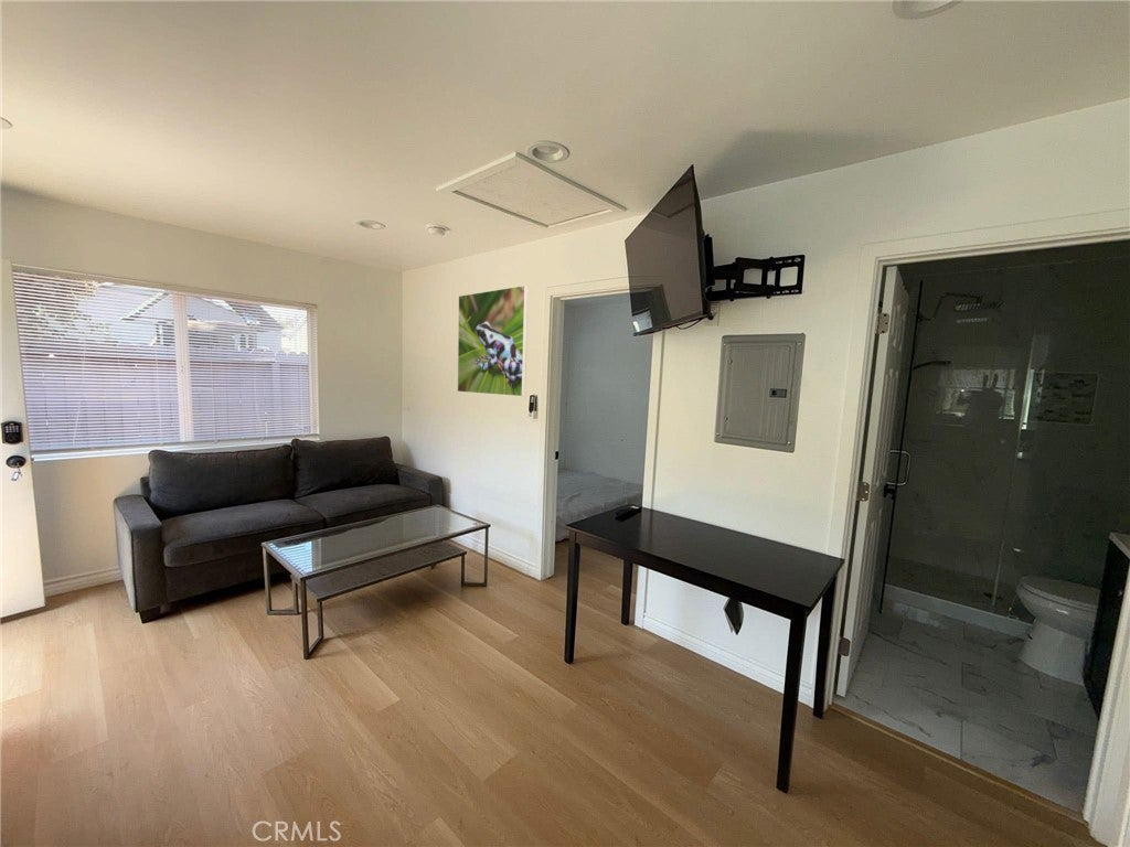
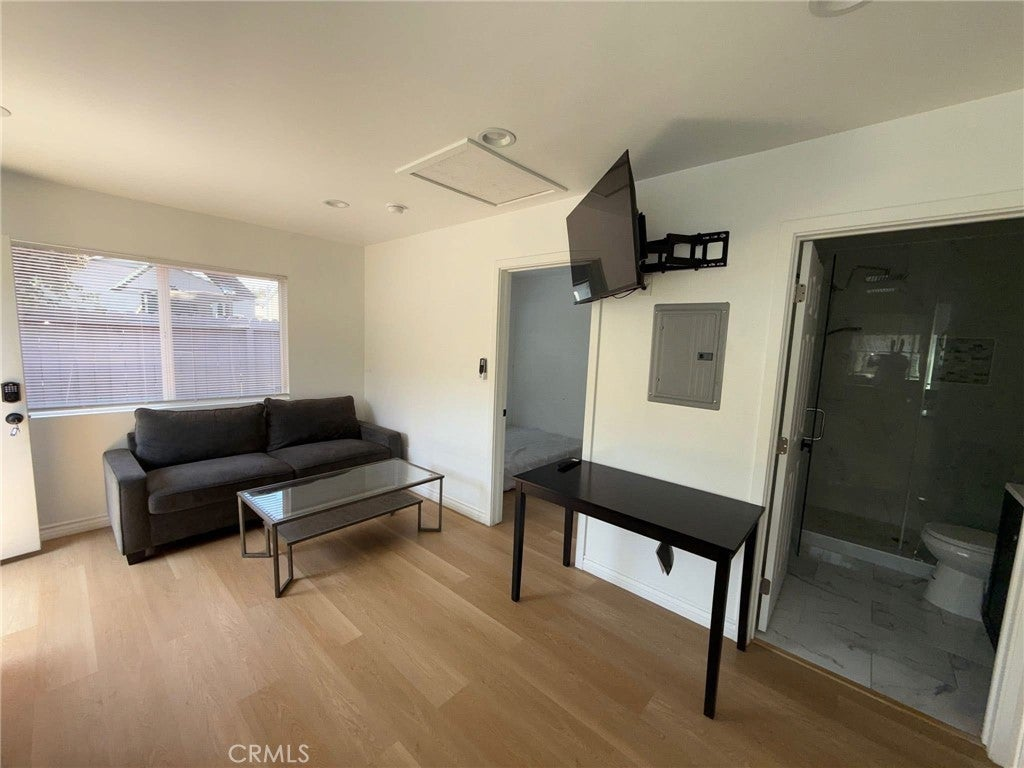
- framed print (489, 343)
